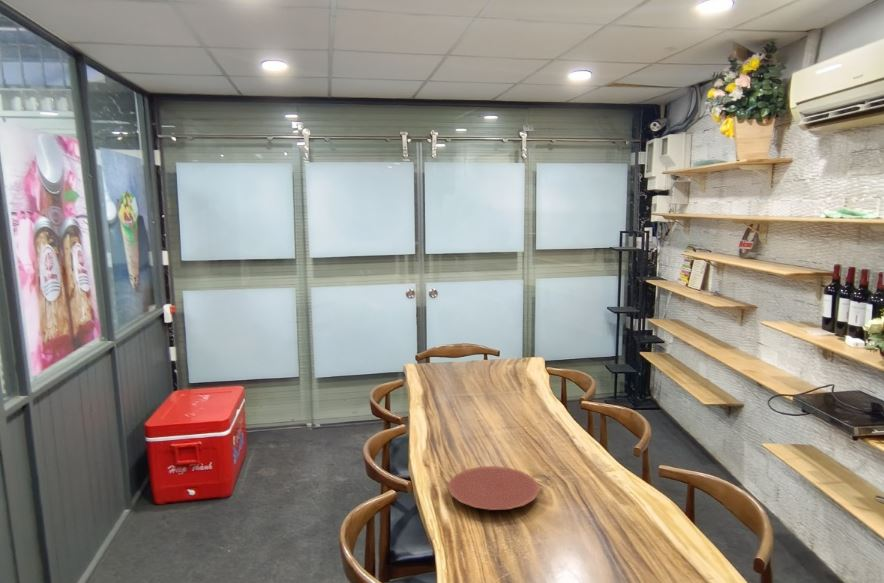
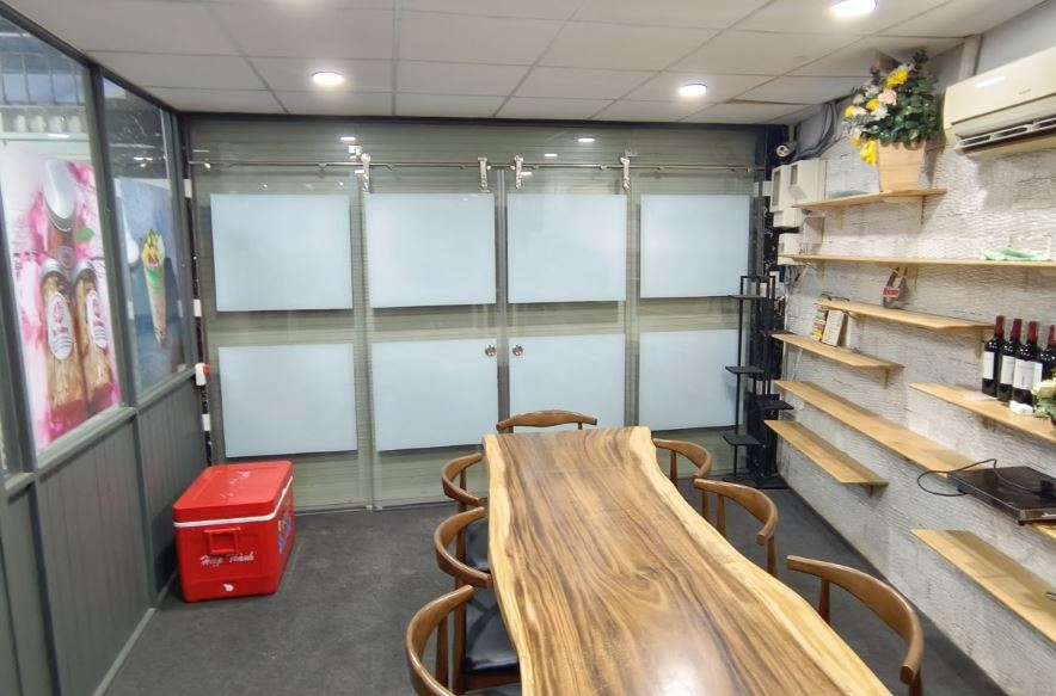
- plate (493, 489)
